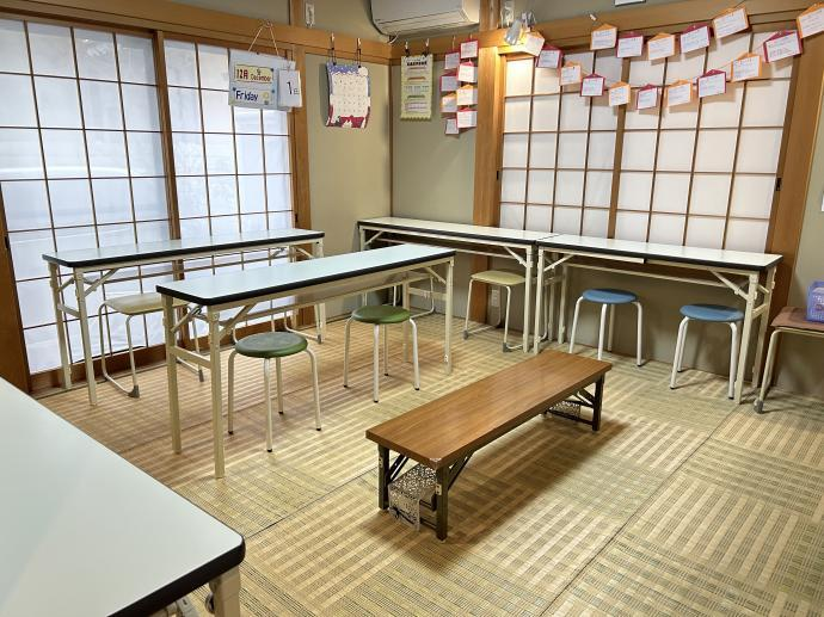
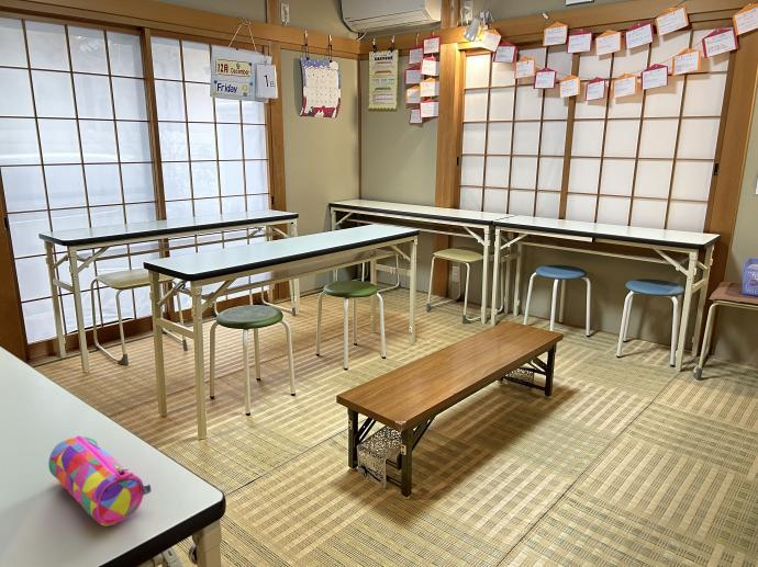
+ pencil case (96, 476)
